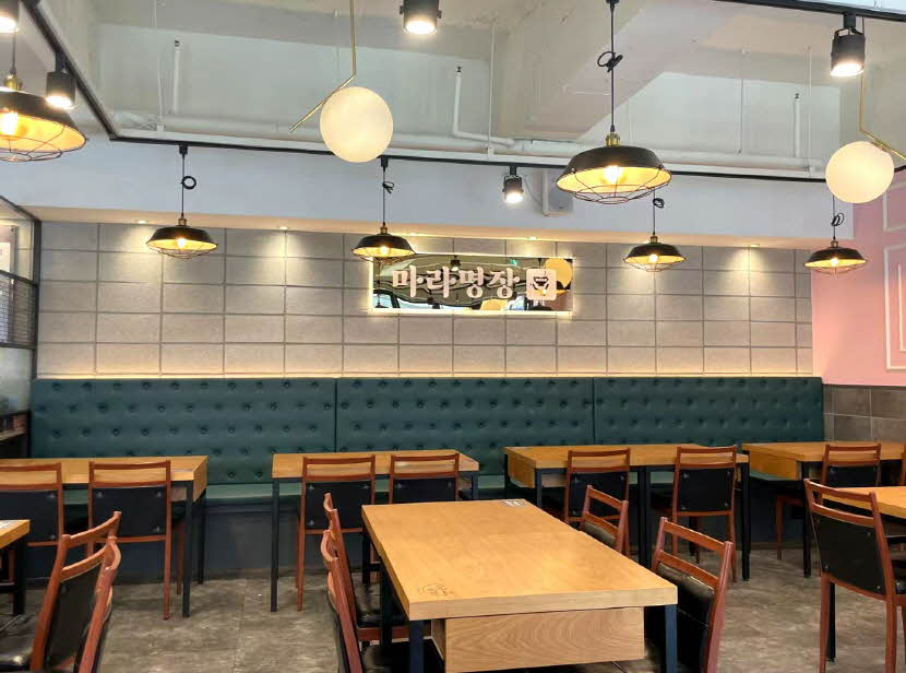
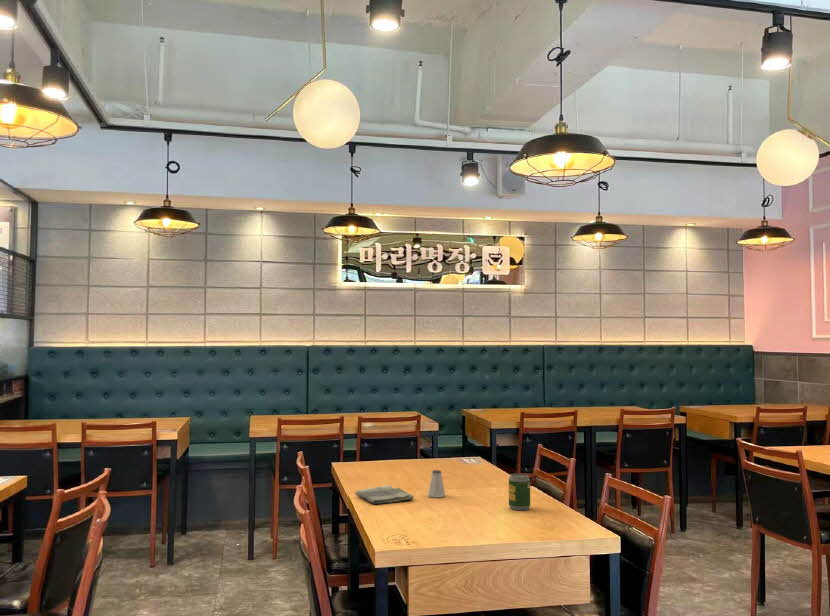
+ soda can (519, 491)
+ saltshaker (436, 483)
+ dish towel (384, 493)
